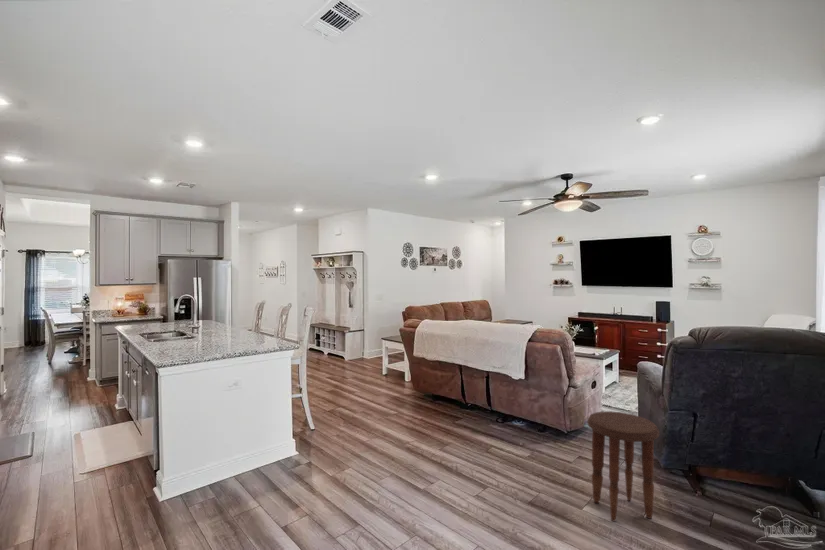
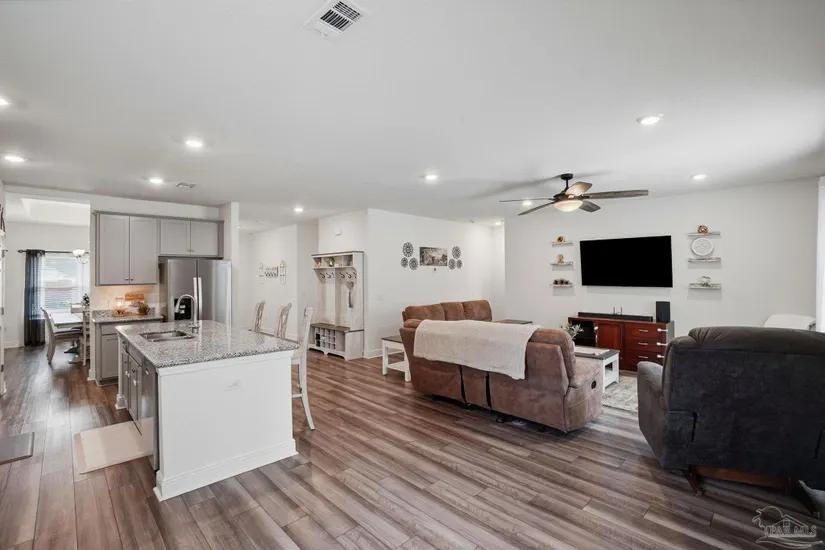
- side table (618, 465)
